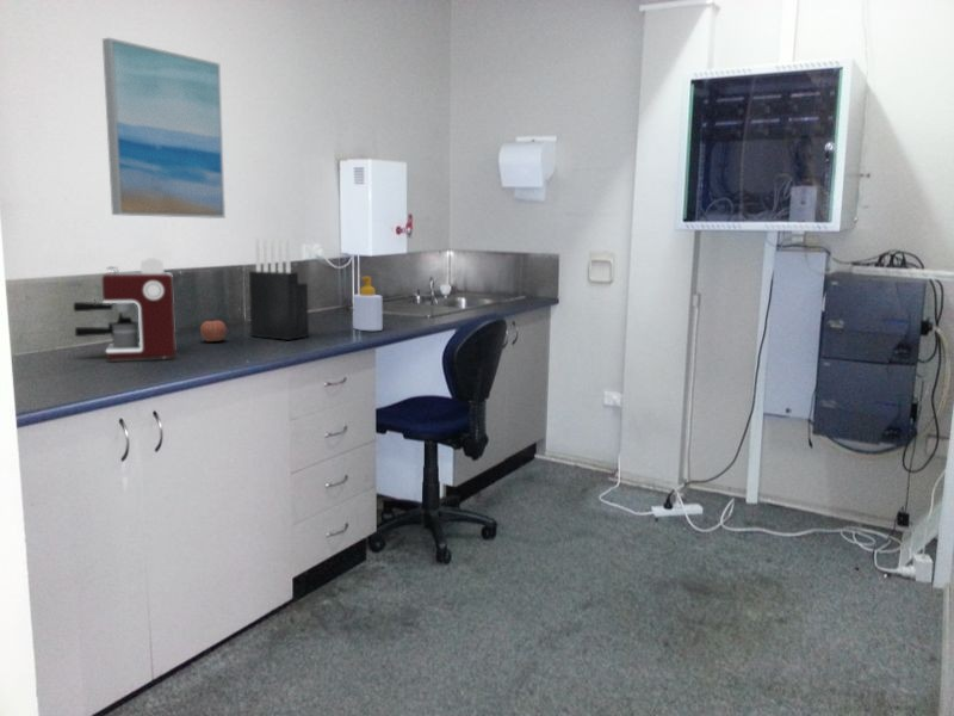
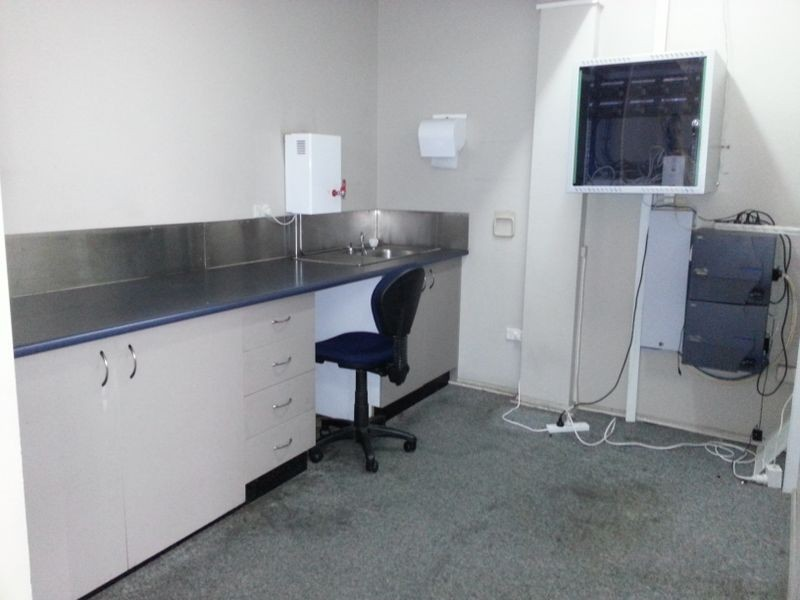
- soap bottle (367, 303)
- coffee maker (124, 308)
- knife block (280, 288)
- wall art (168, 135)
- apple (213, 329)
